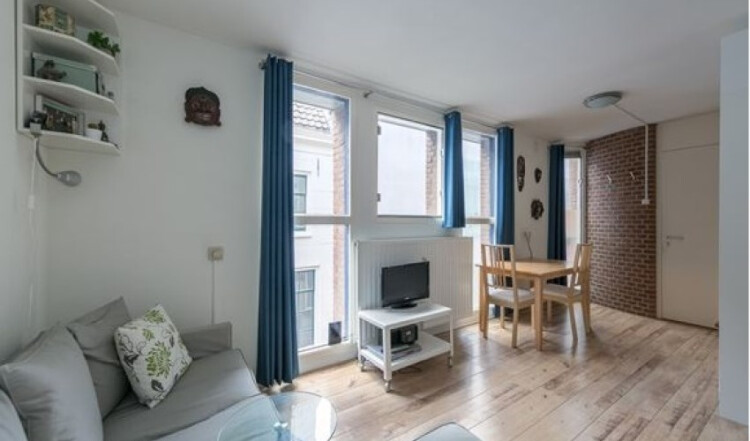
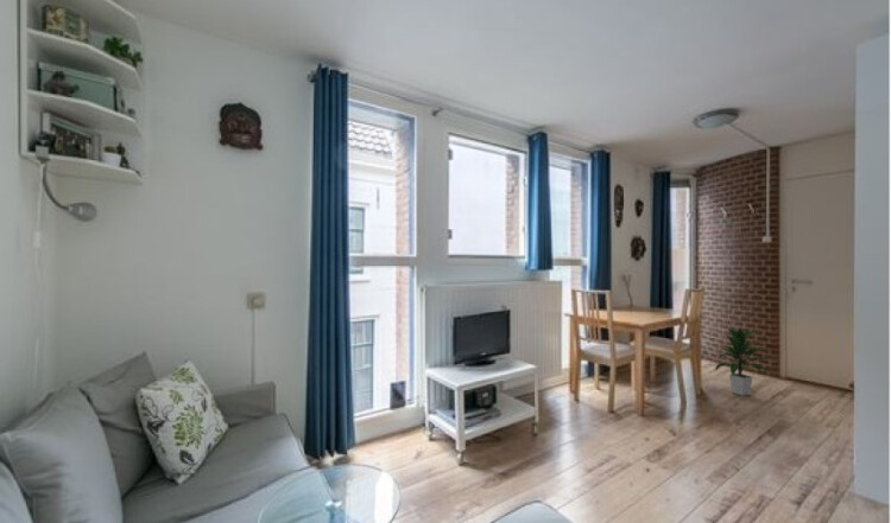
+ indoor plant (739, 358)
